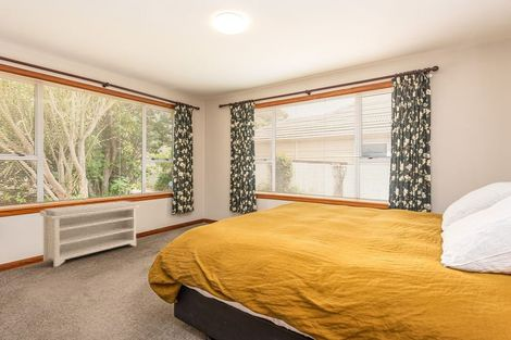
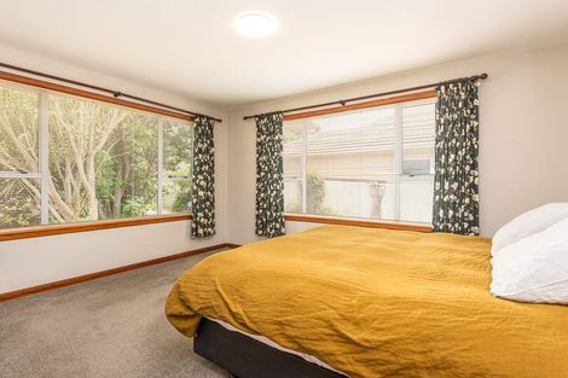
- bench (94, 228)
